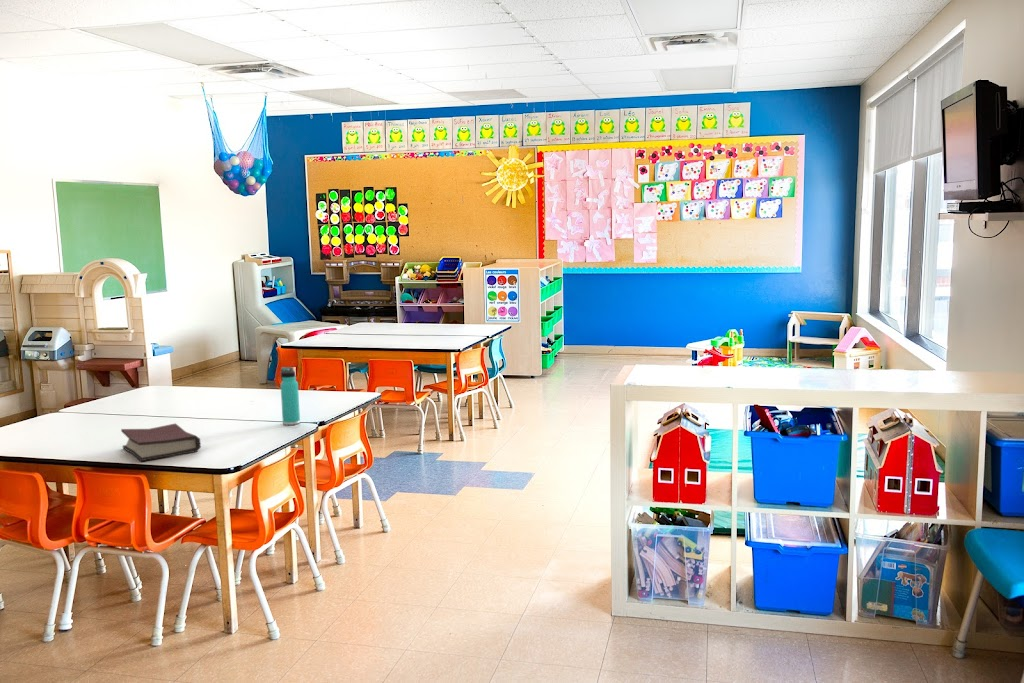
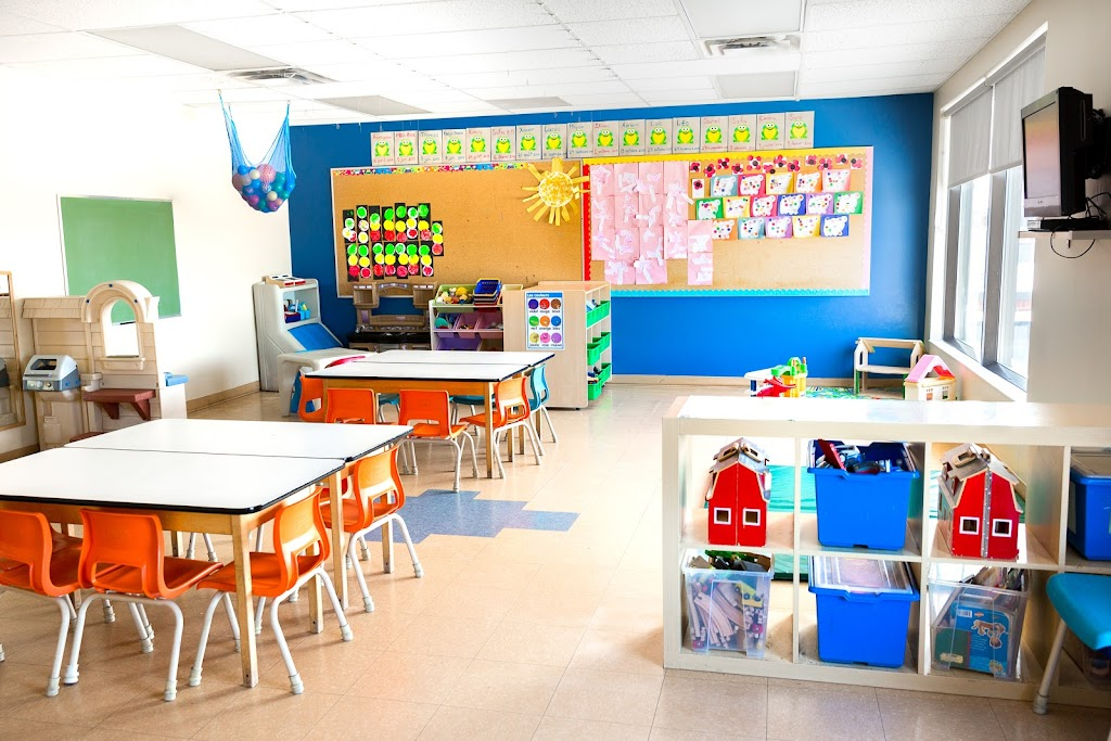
- thermos bottle (289, 395)
- hardback book (160, 439)
